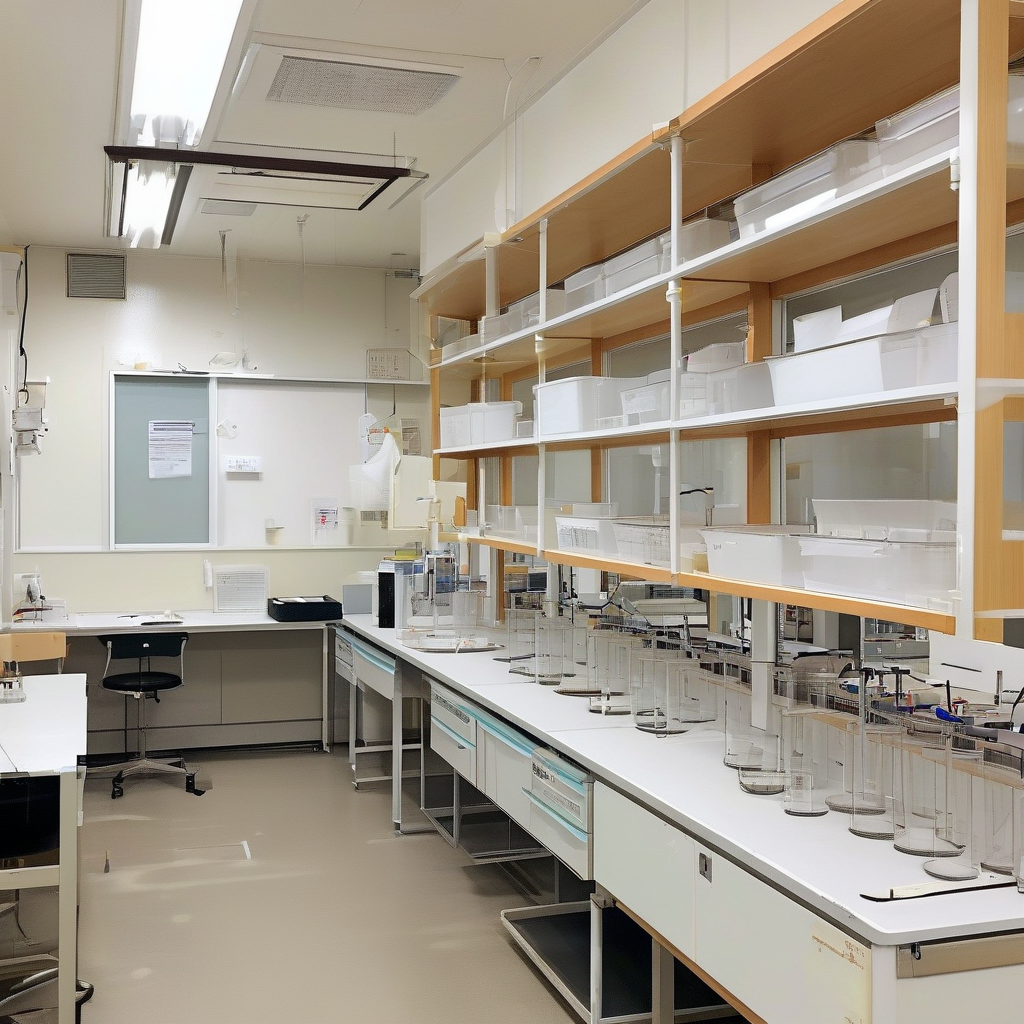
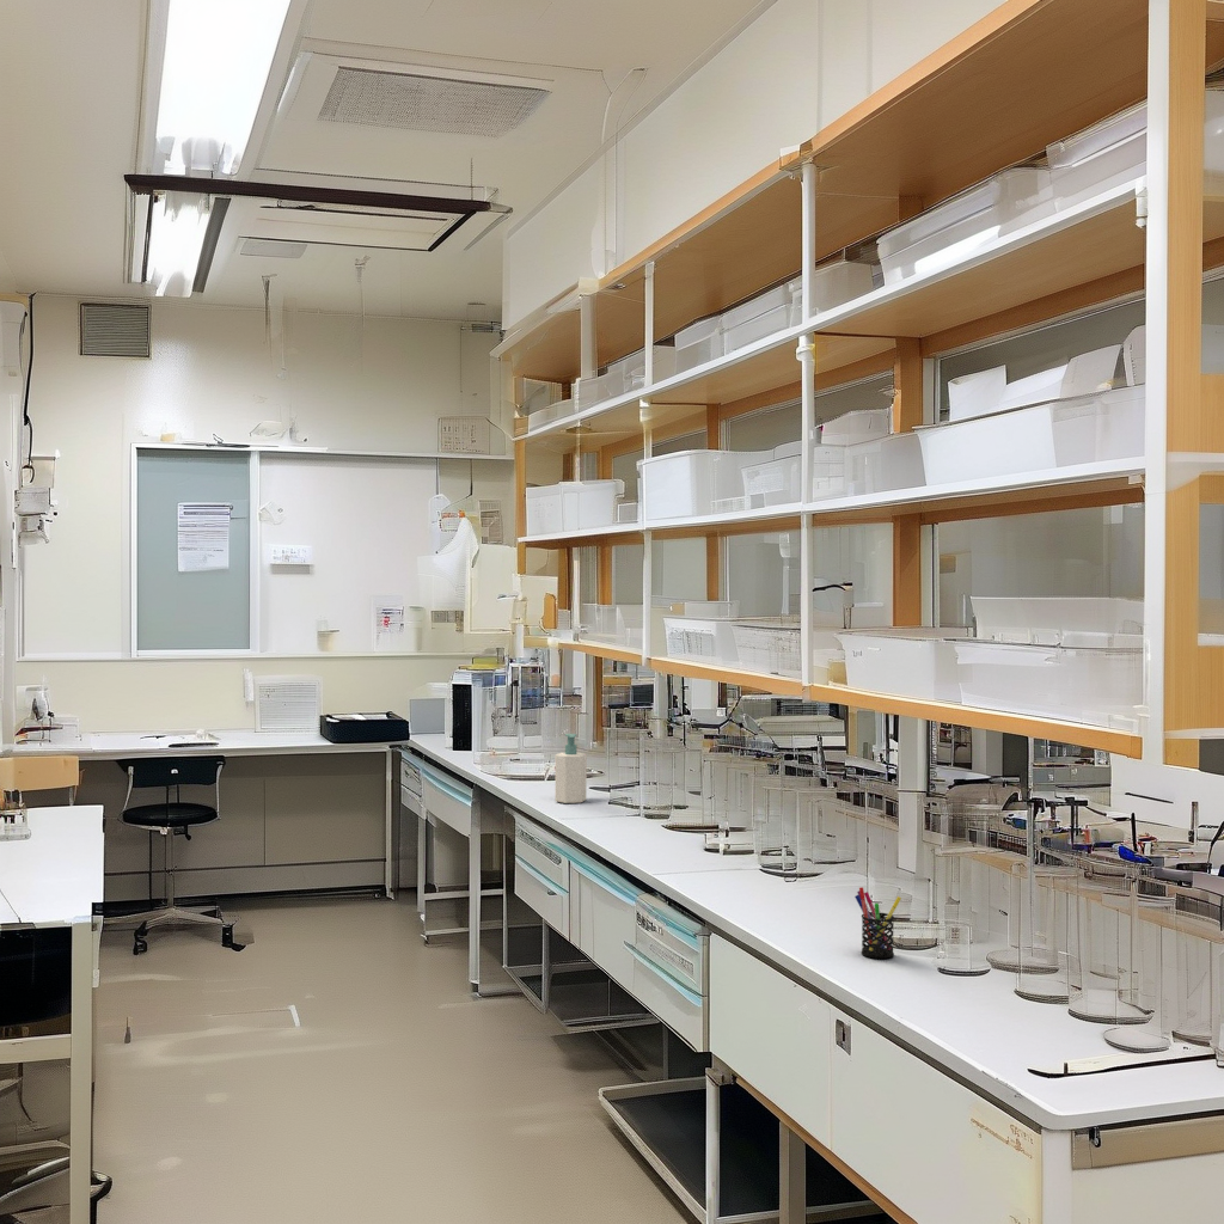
+ pen holder (875, 922)
+ soap bottle (570, 767)
